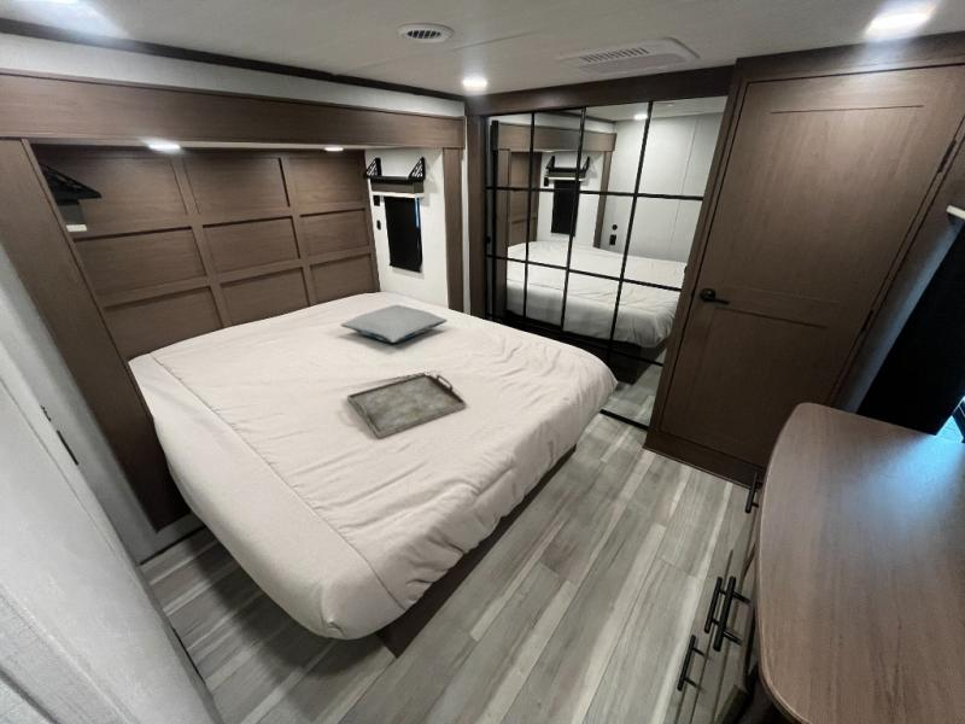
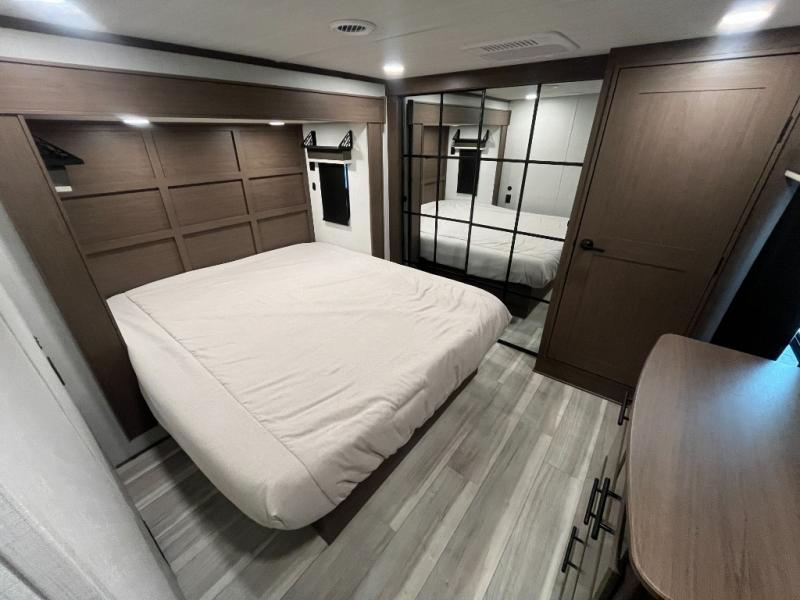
- serving tray (405, 397)
- pillow (394, 322)
